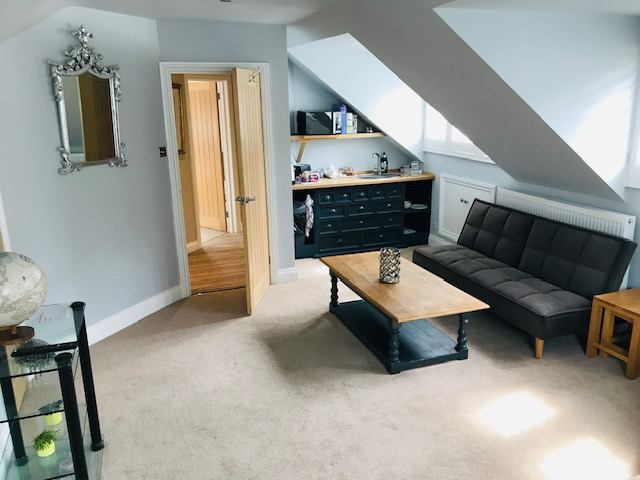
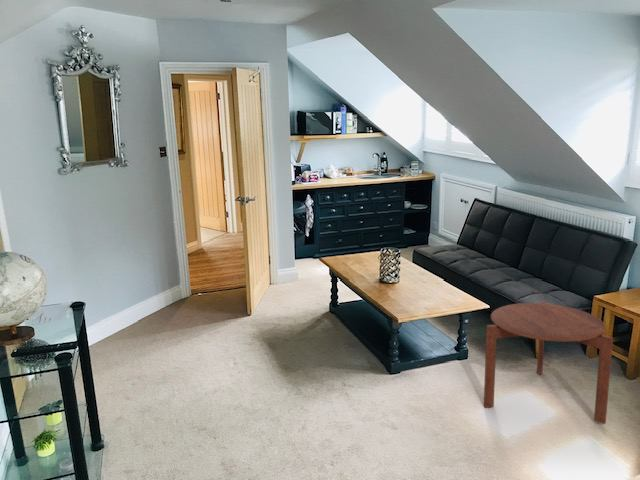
+ side table (538, 360)
